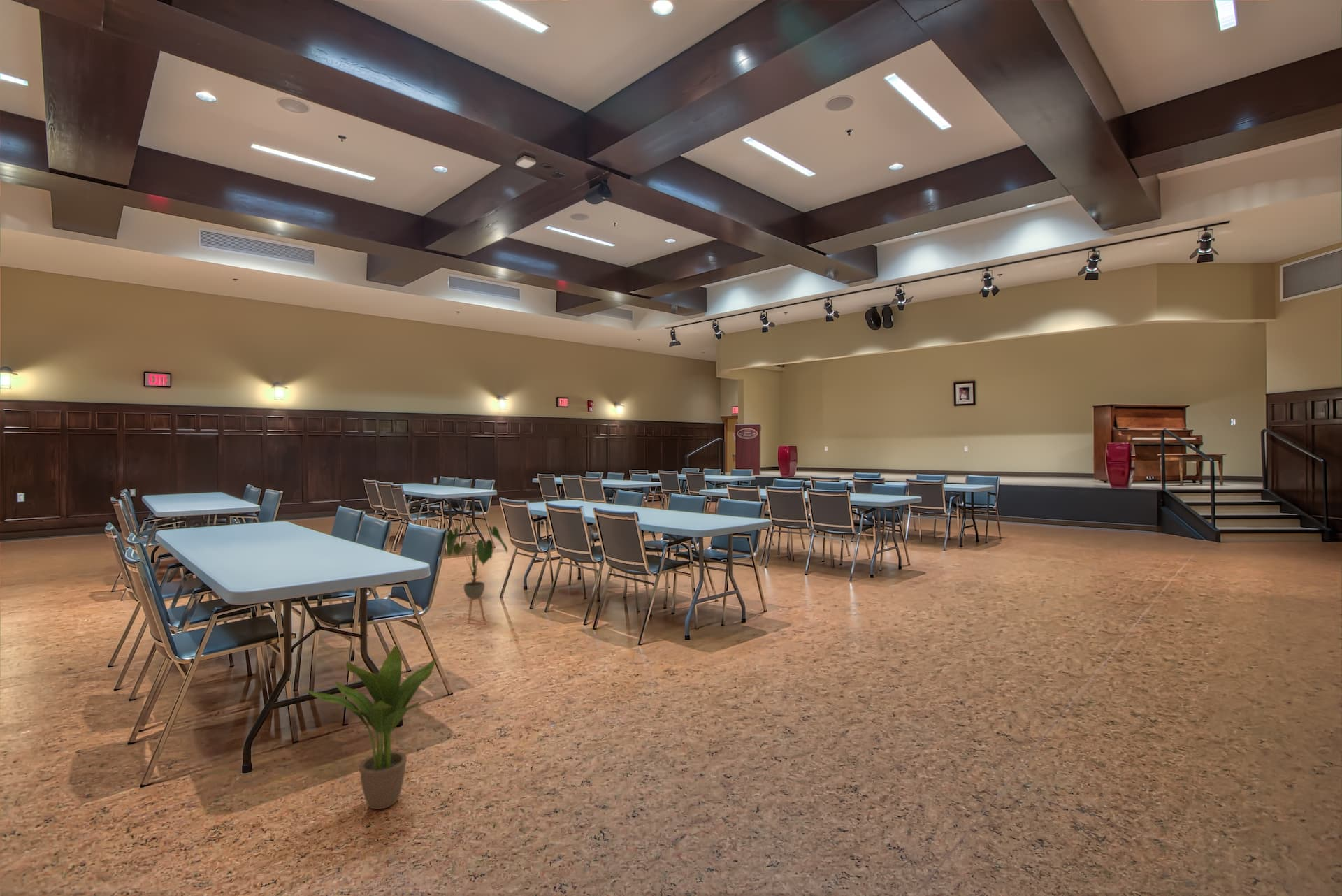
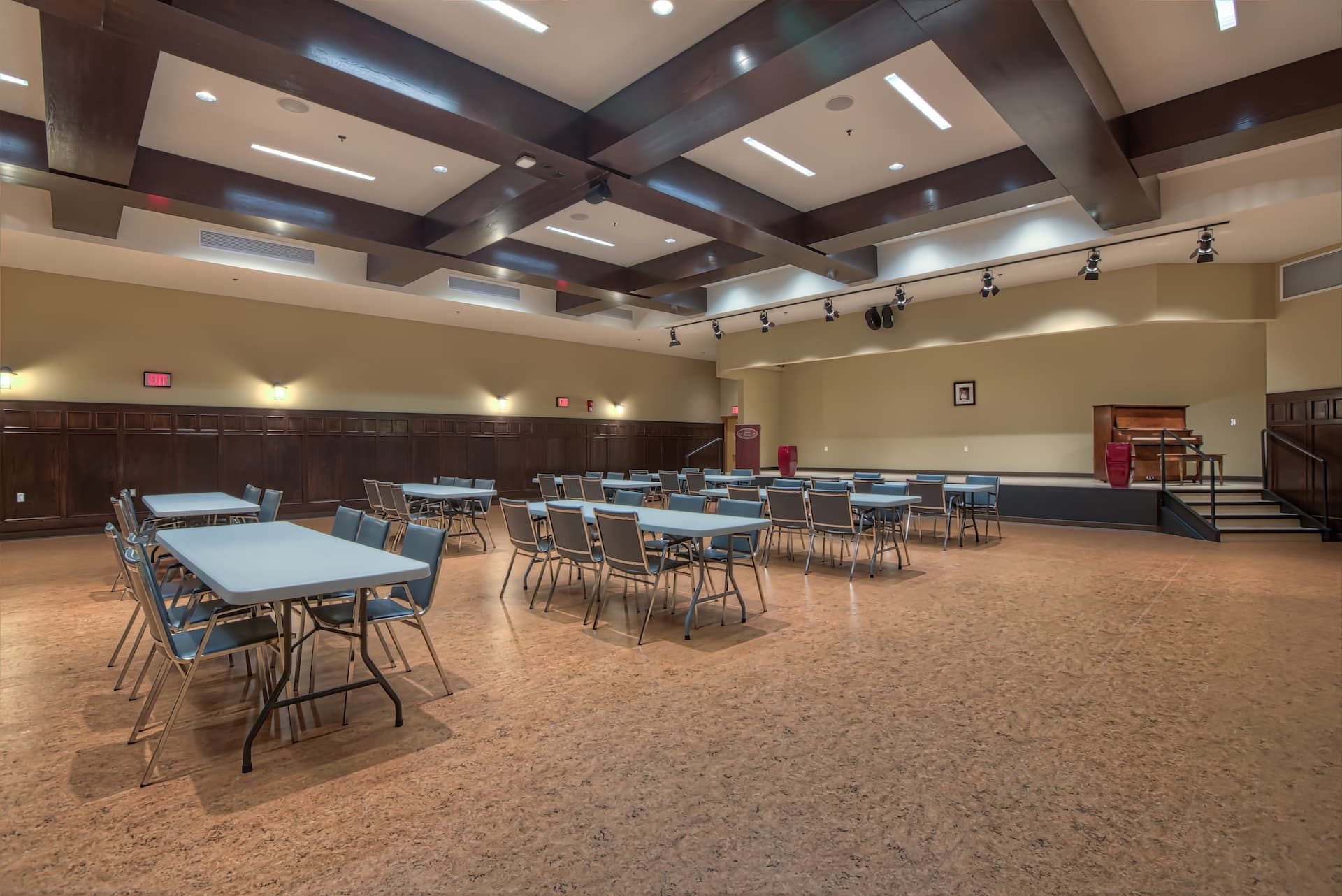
- house plant (477, 572)
- potted plant (394, 723)
